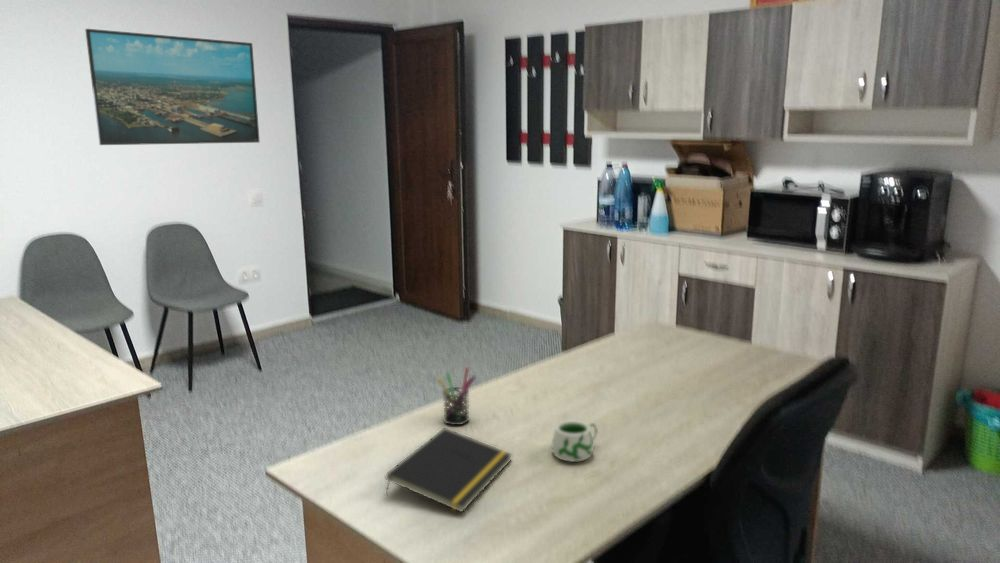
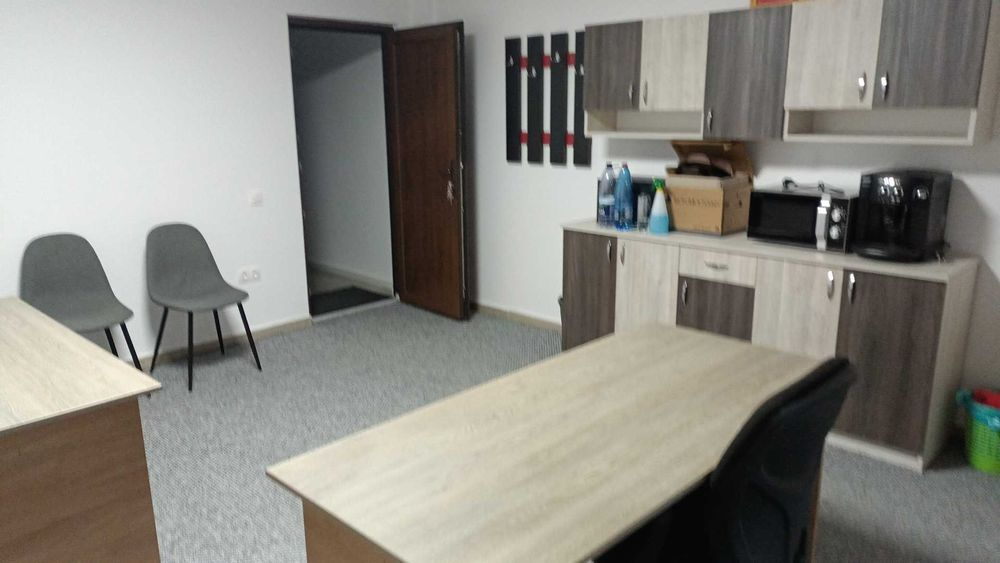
- pen holder (456, 394)
- notepad (452, 466)
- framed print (180, 90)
- mug (577, 438)
